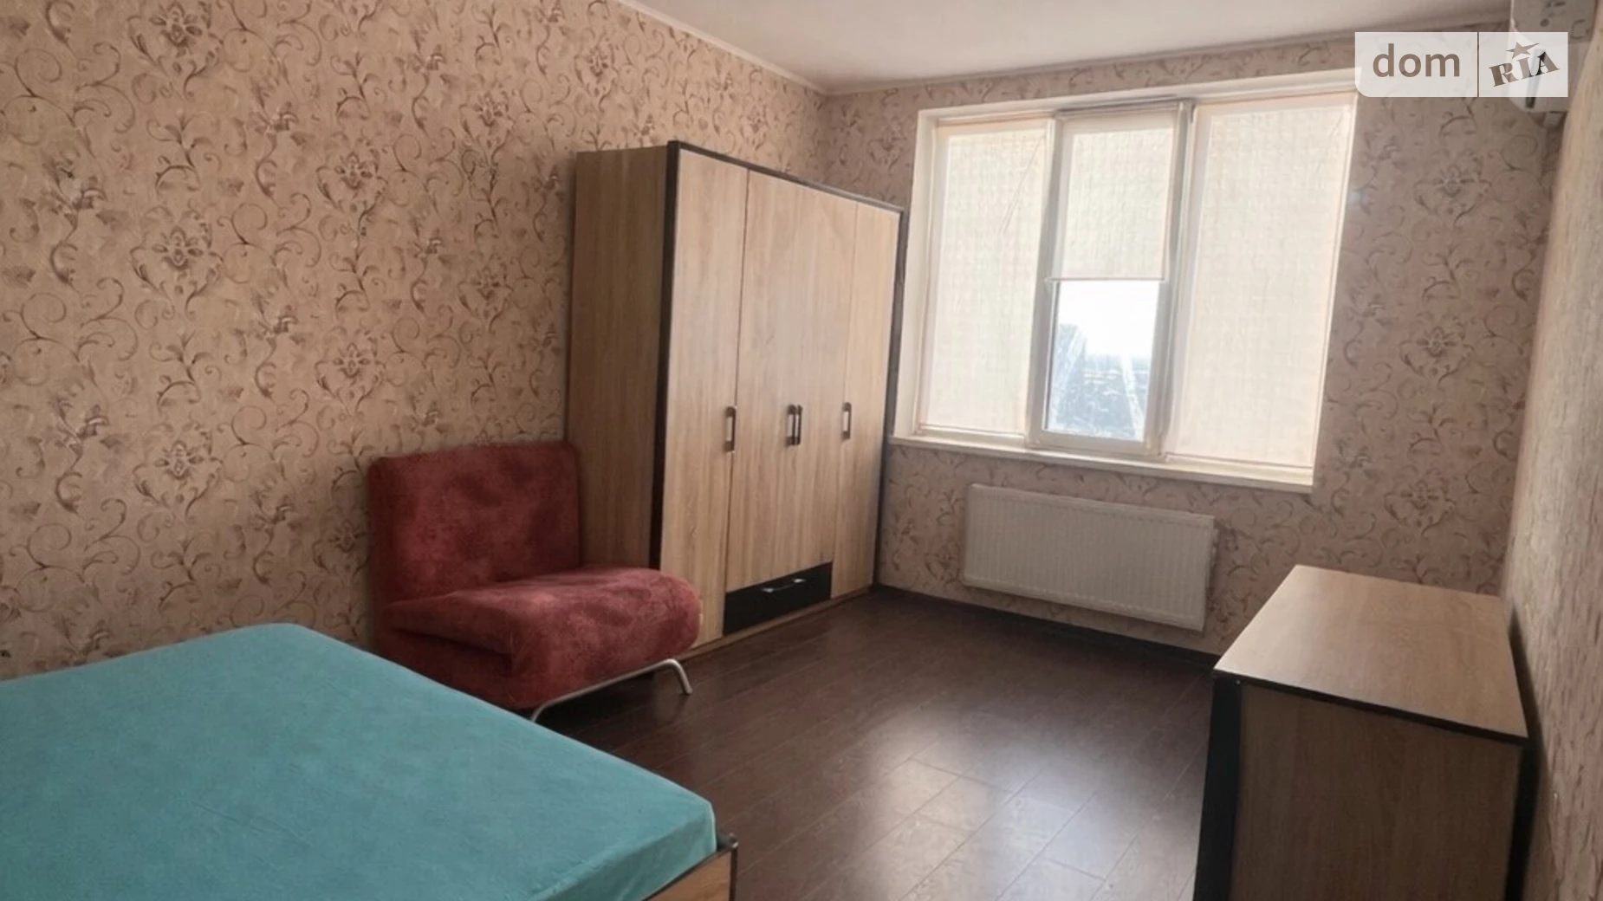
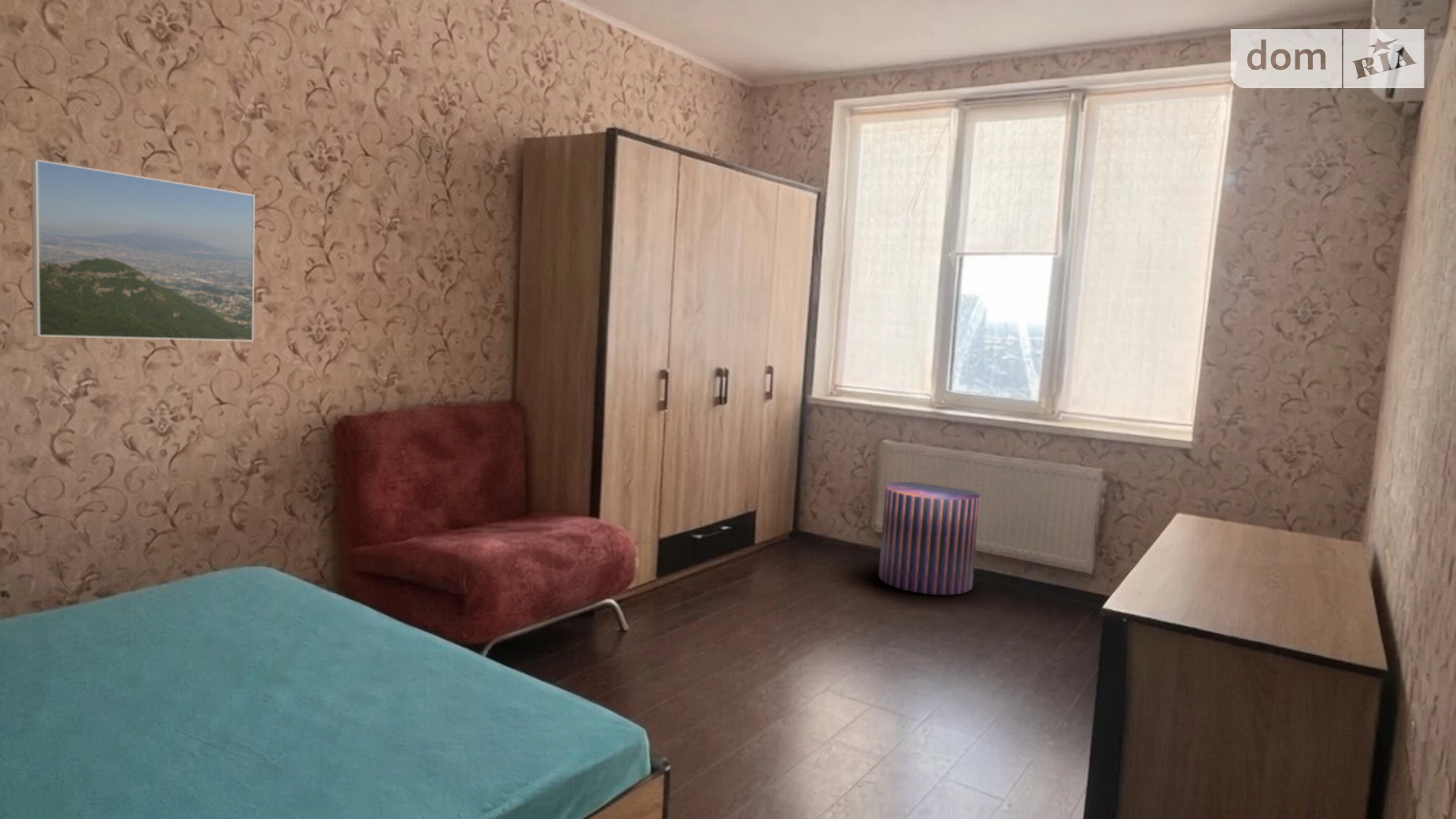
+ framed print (153, 259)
+ pouf (928, 536)
